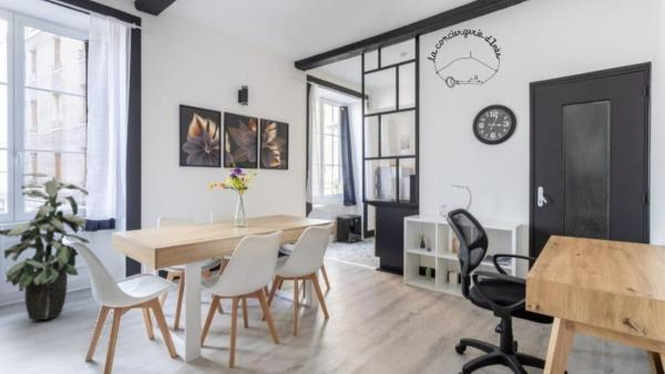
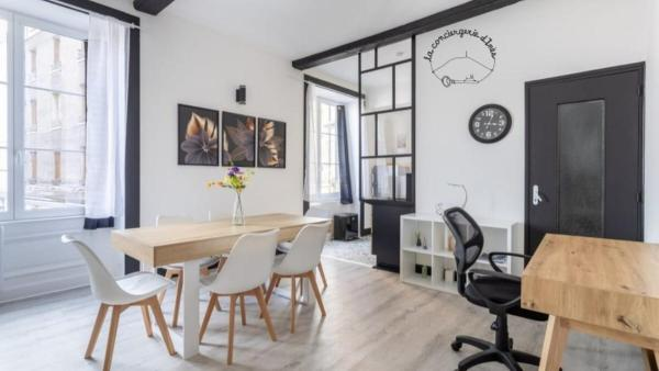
- indoor plant (45, 245)
